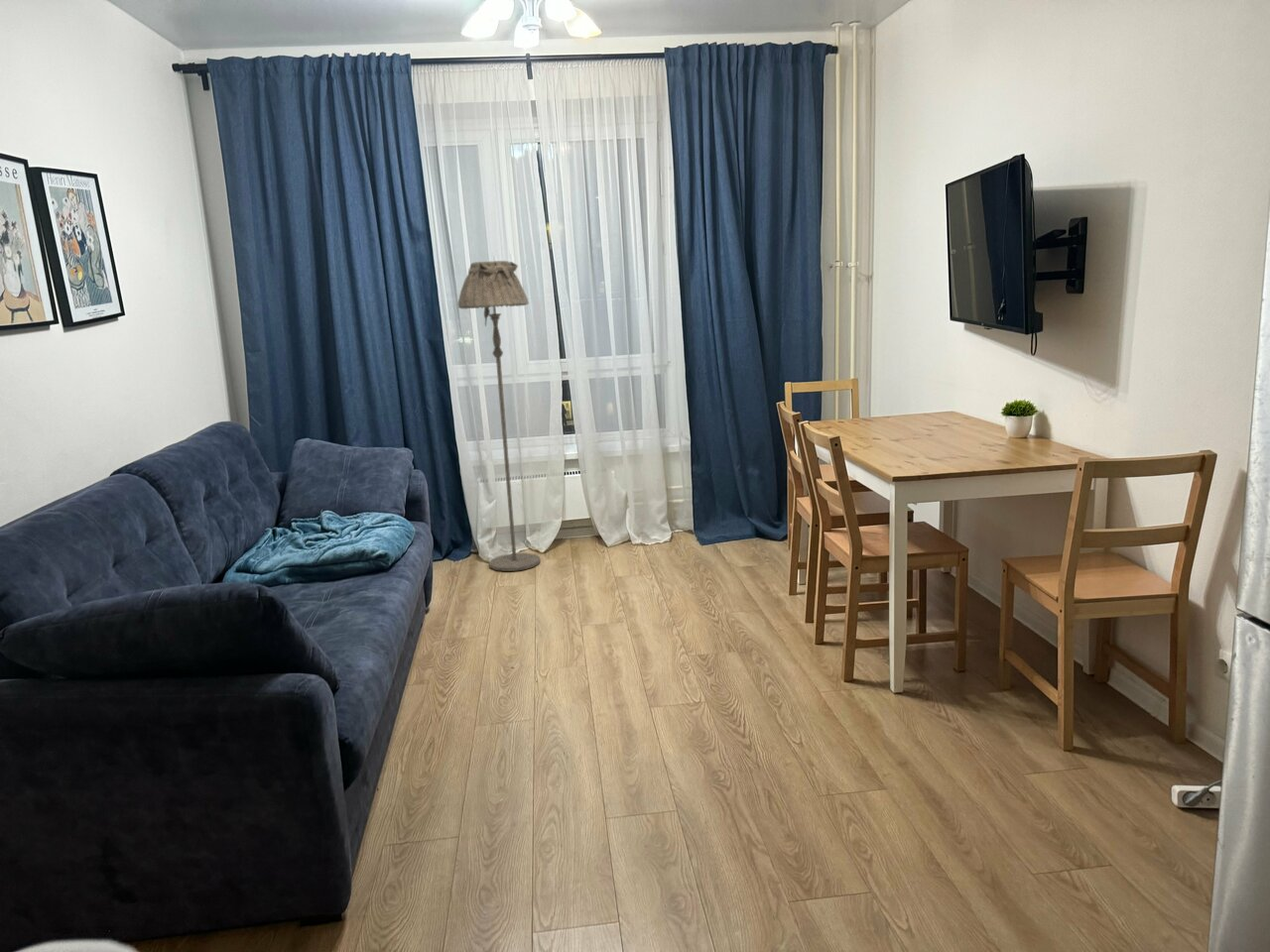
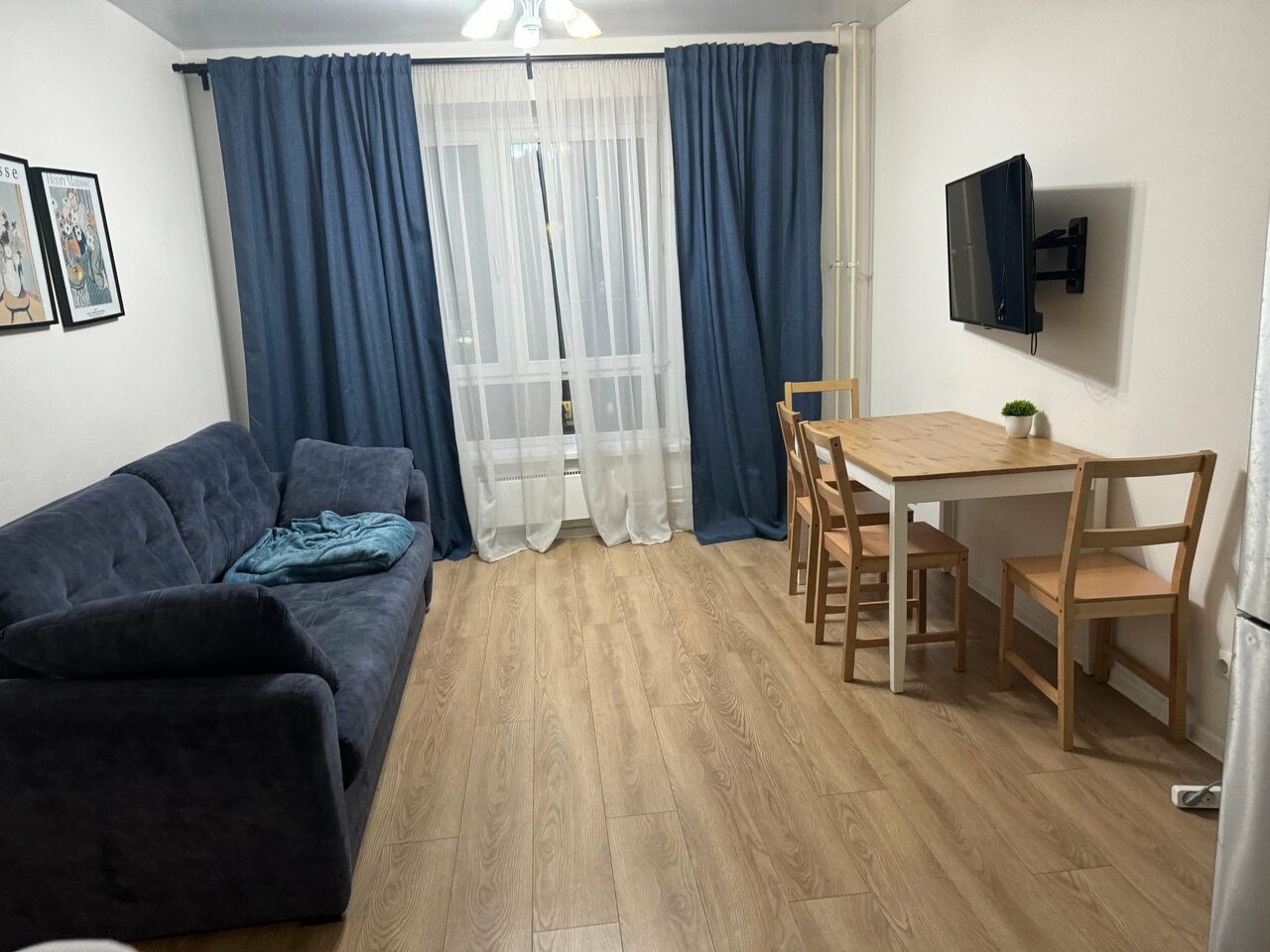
- floor lamp (502, 417)
